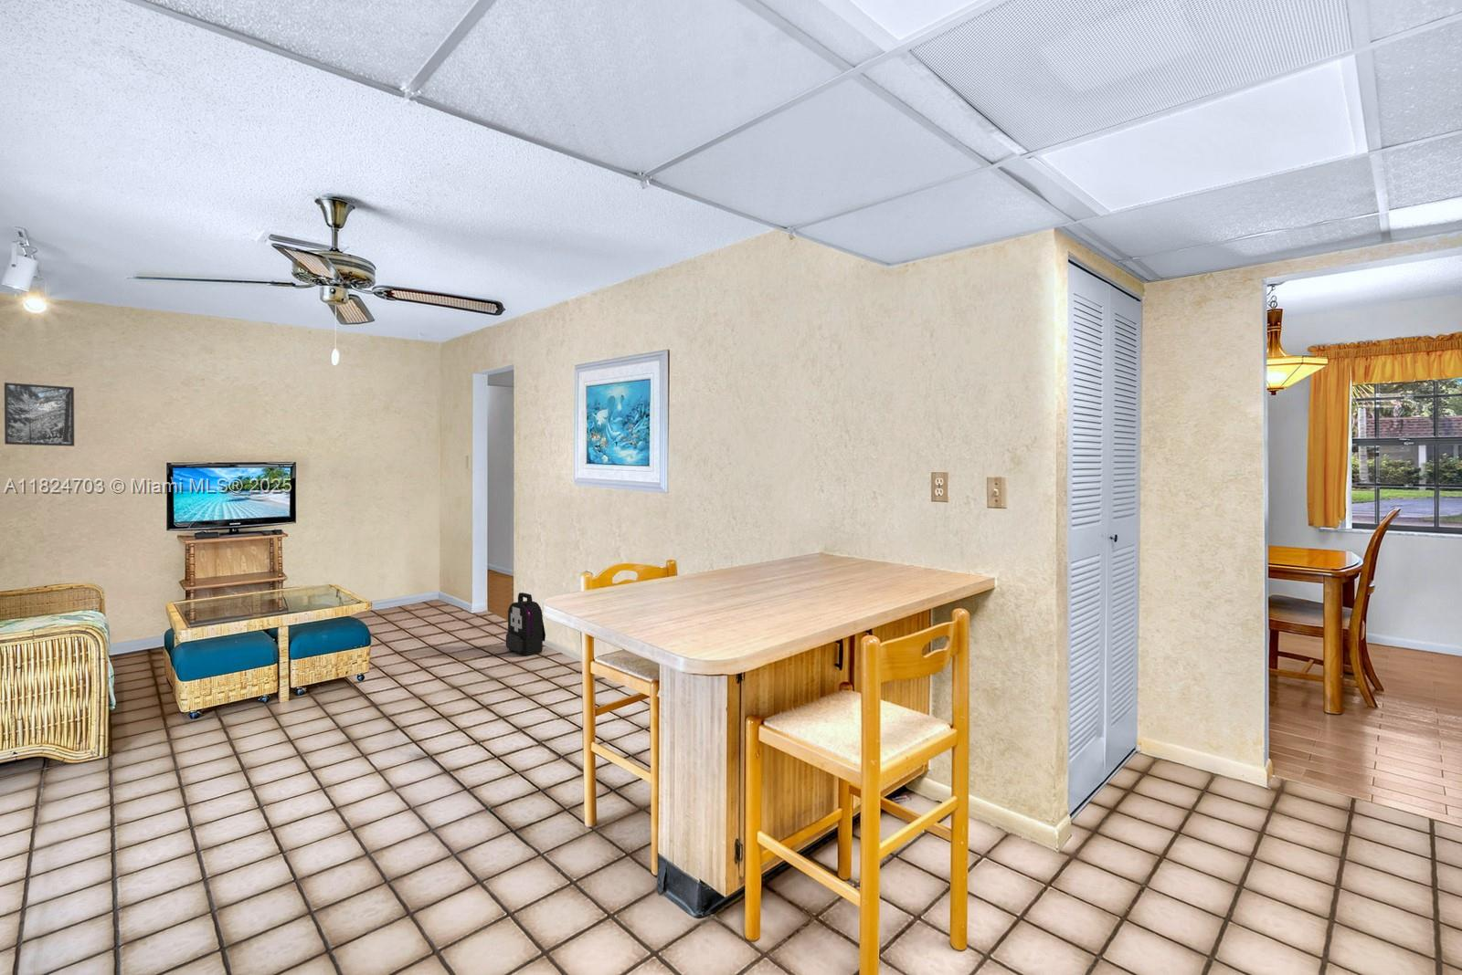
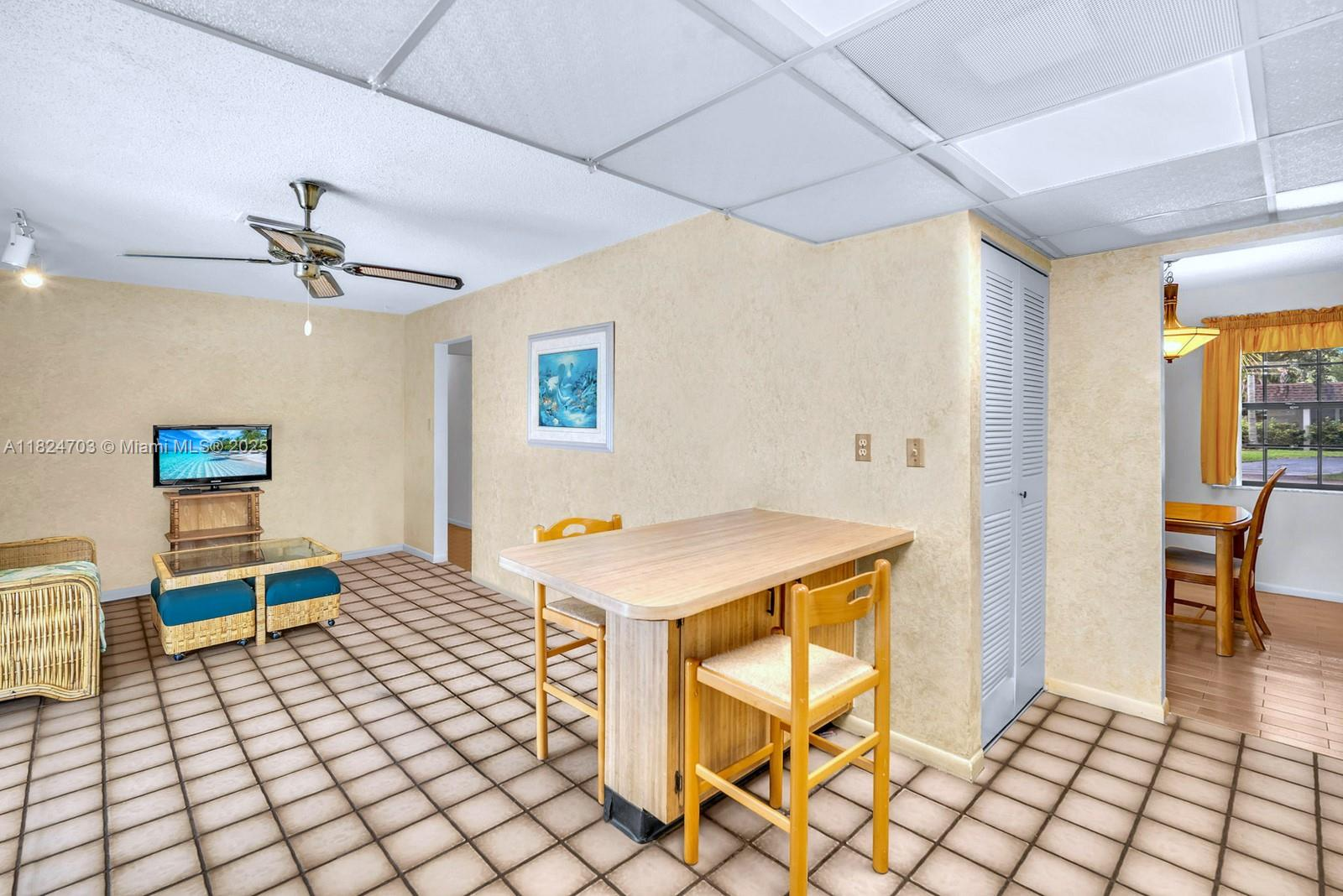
- backpack (526, 621)
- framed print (40, 415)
